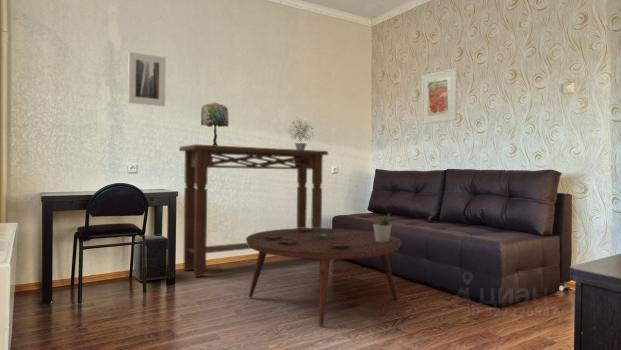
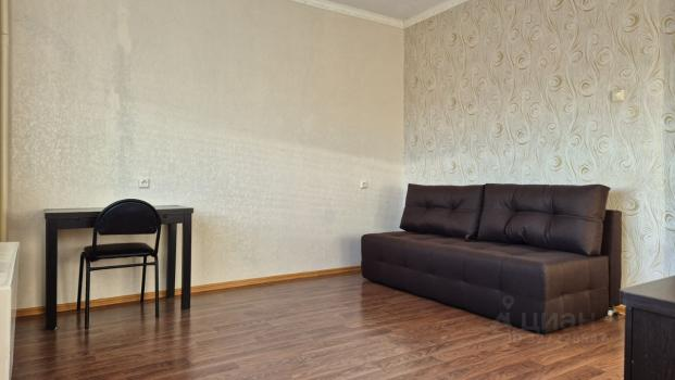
- table lamp (214, 124)
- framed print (147, 79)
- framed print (438, 97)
- coffee table (322, 266)
- speaker (150, 257)
- potted plant (301, 132)
- potted plant (382, 225)
- console table (247, 243)
